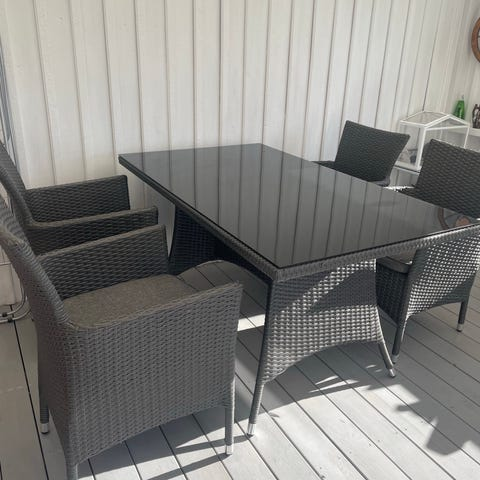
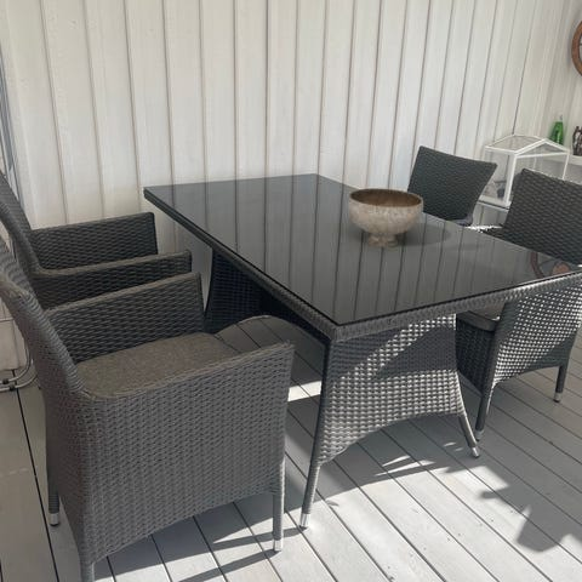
+ bowl (383, 219)
